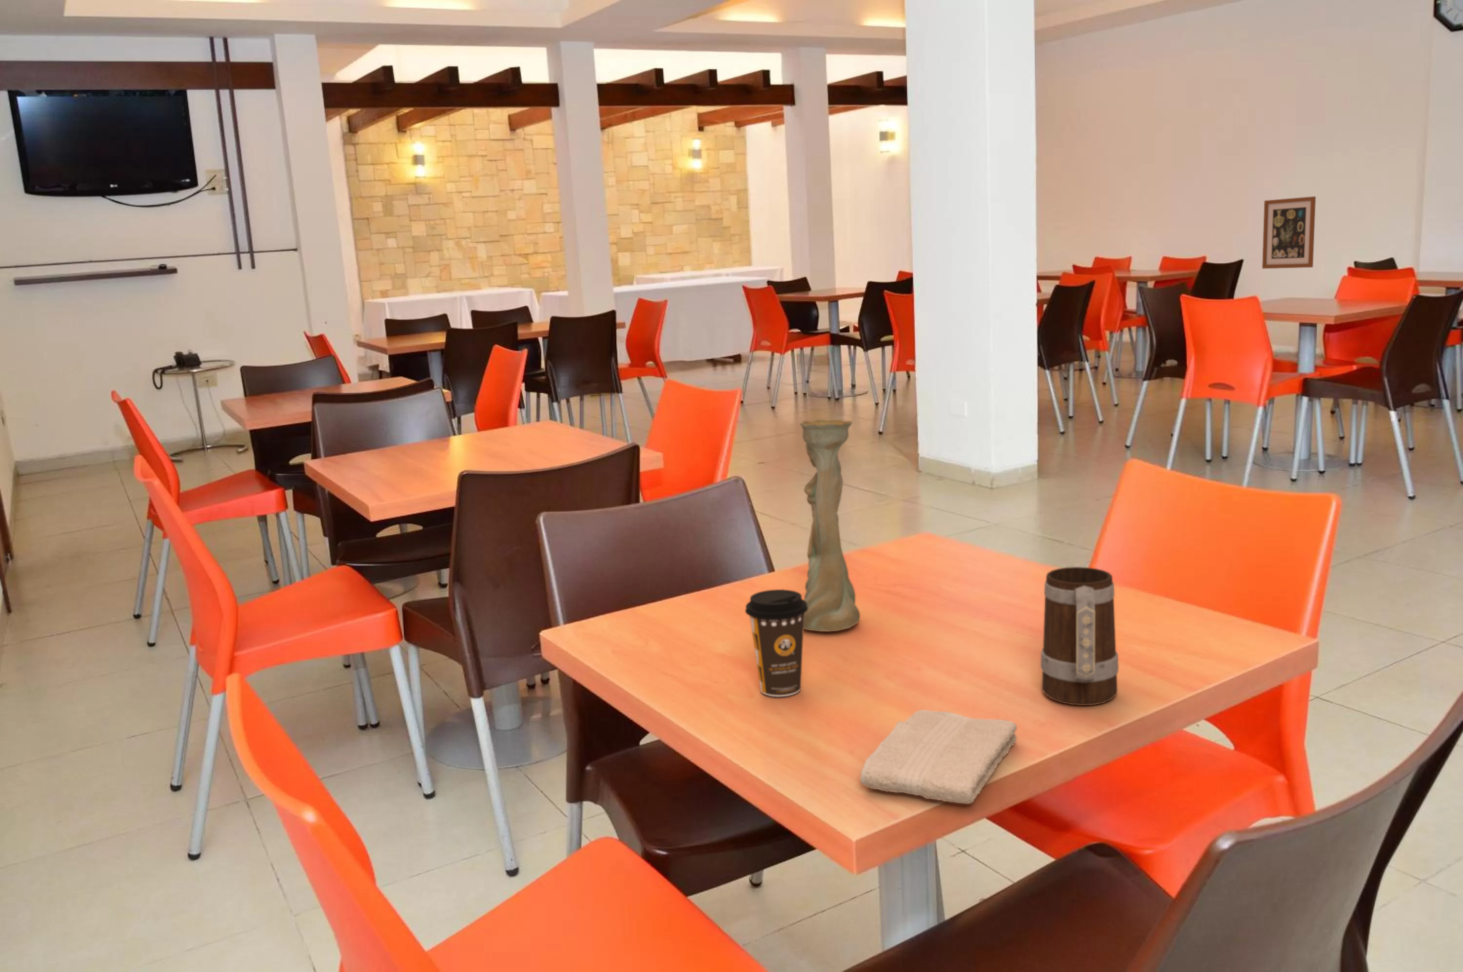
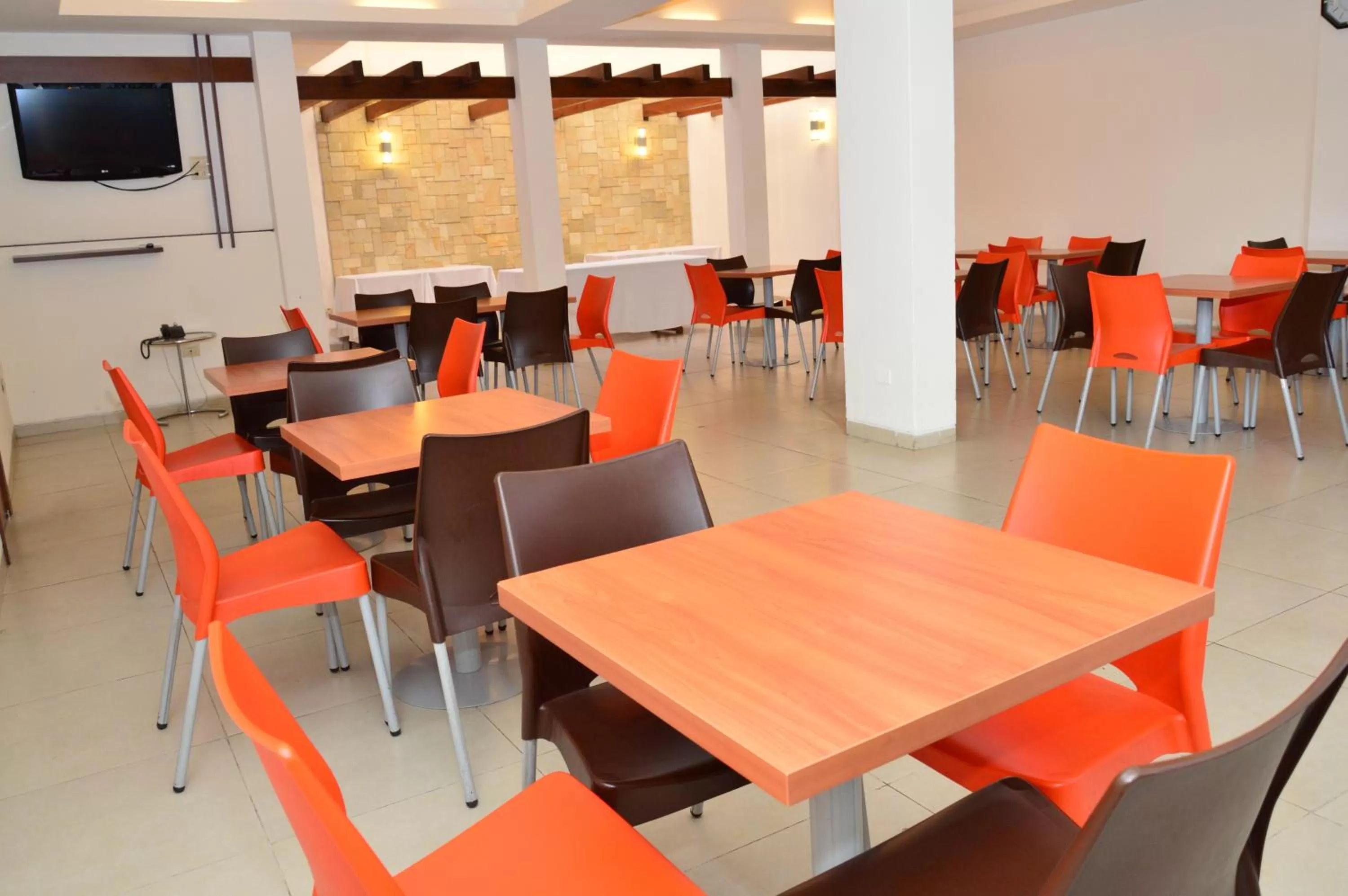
- wall art (1288, 233)
- washcloth (942, 752)
- coffee cup (778, 643)
- vase (824, 524)
- mug (1080, 638)
